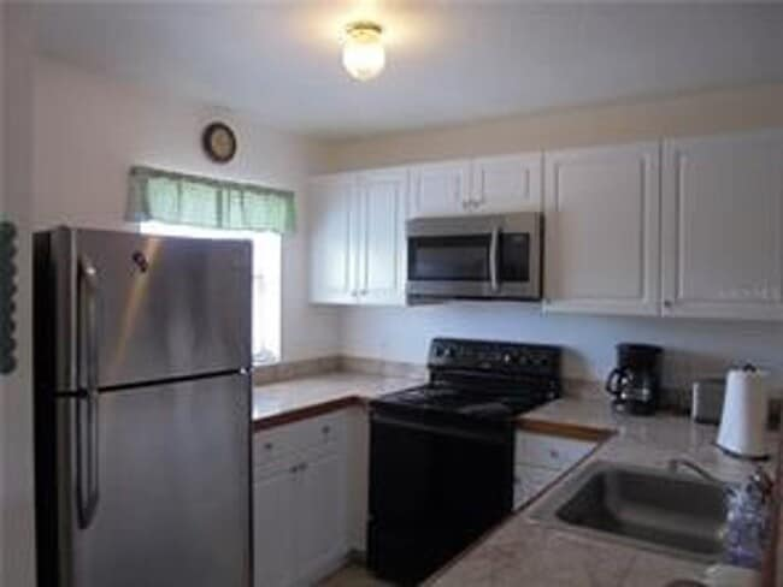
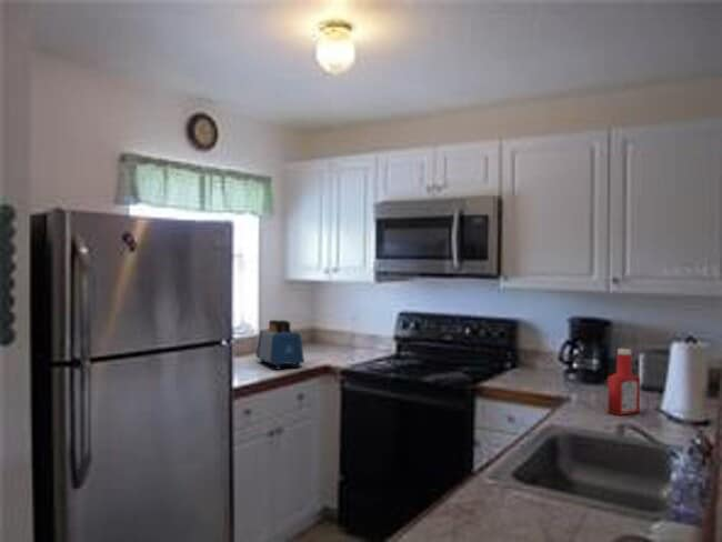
+ soap bottle (623, 380)
+ toaster (279, 342)
